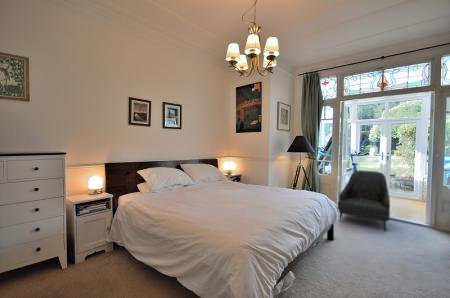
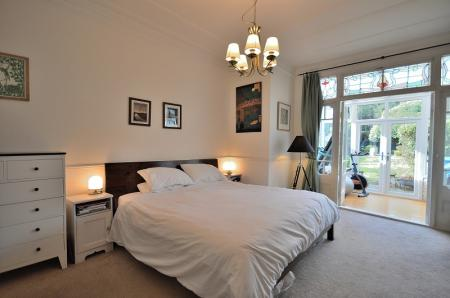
- armchair (364, 196)
